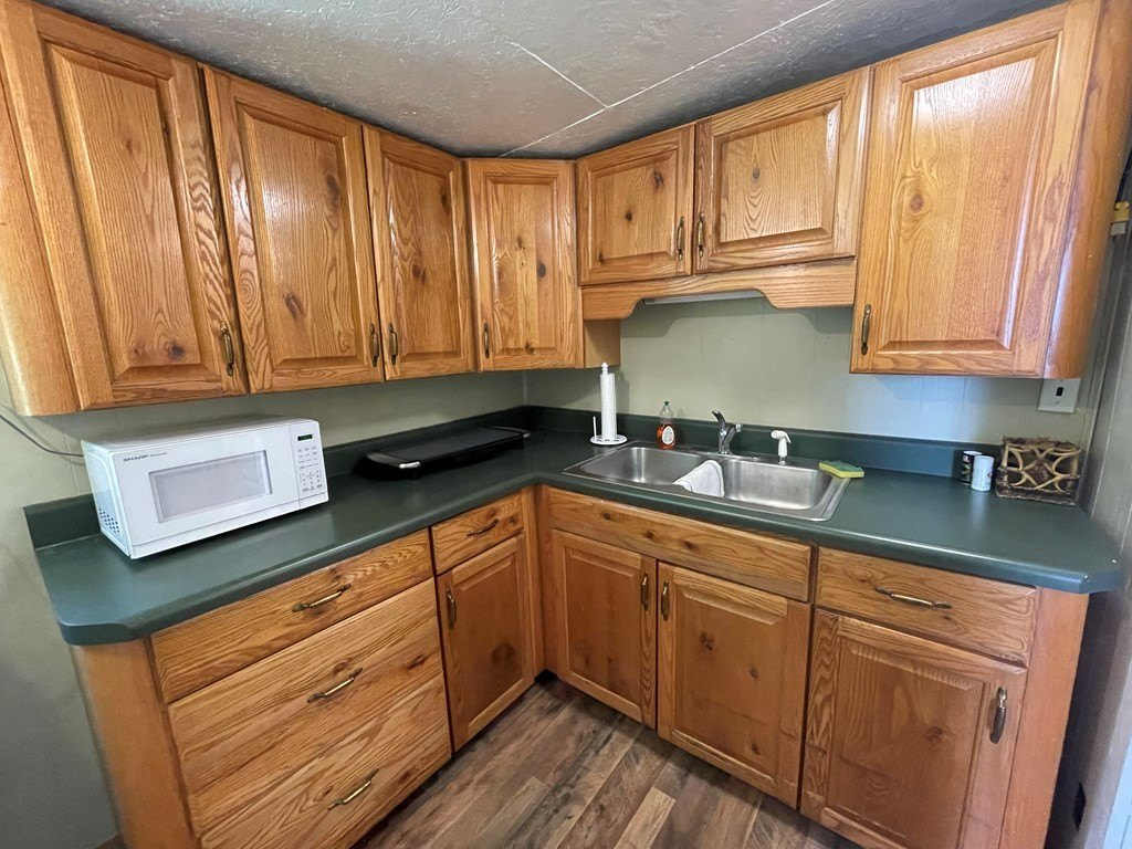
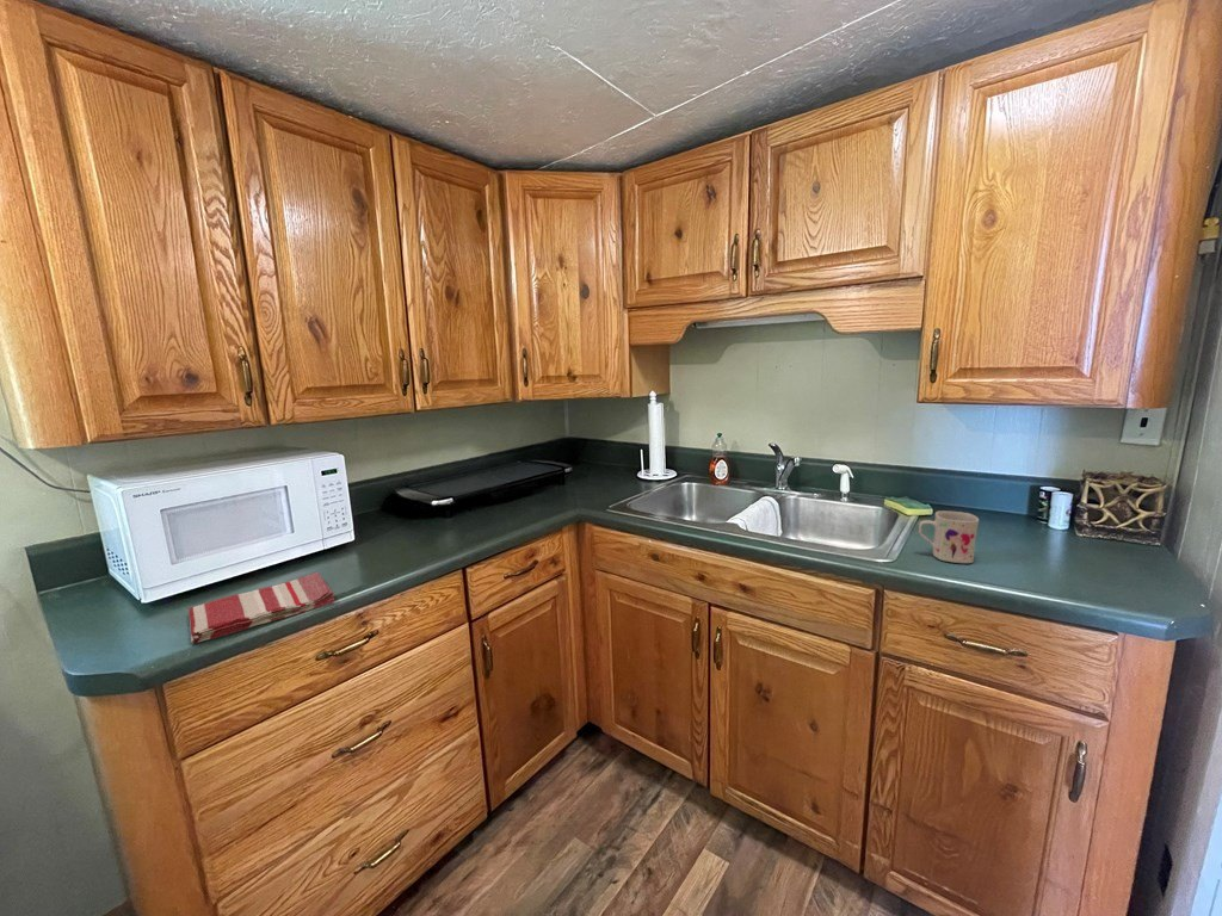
+ dish towel (263, 601)
+ mug (946, 536)
